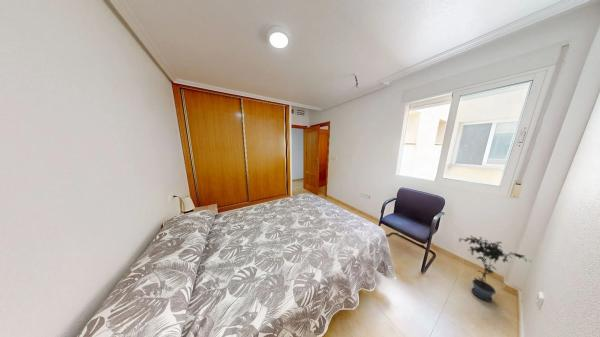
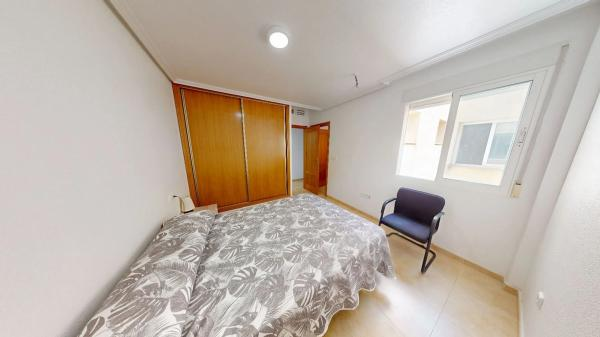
- potted plant (486, 267)
